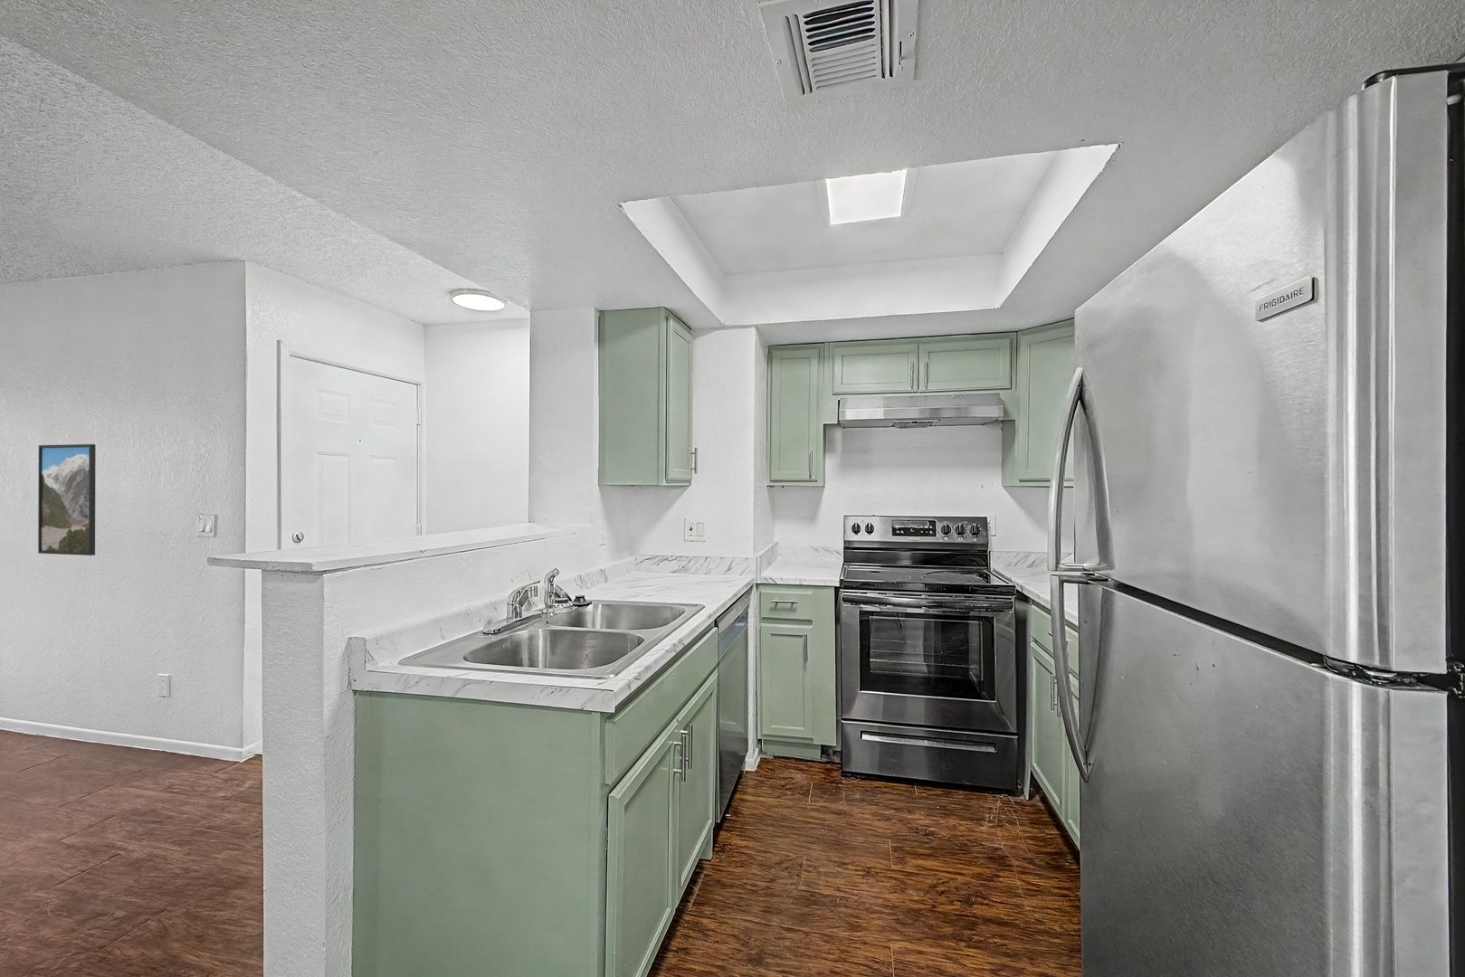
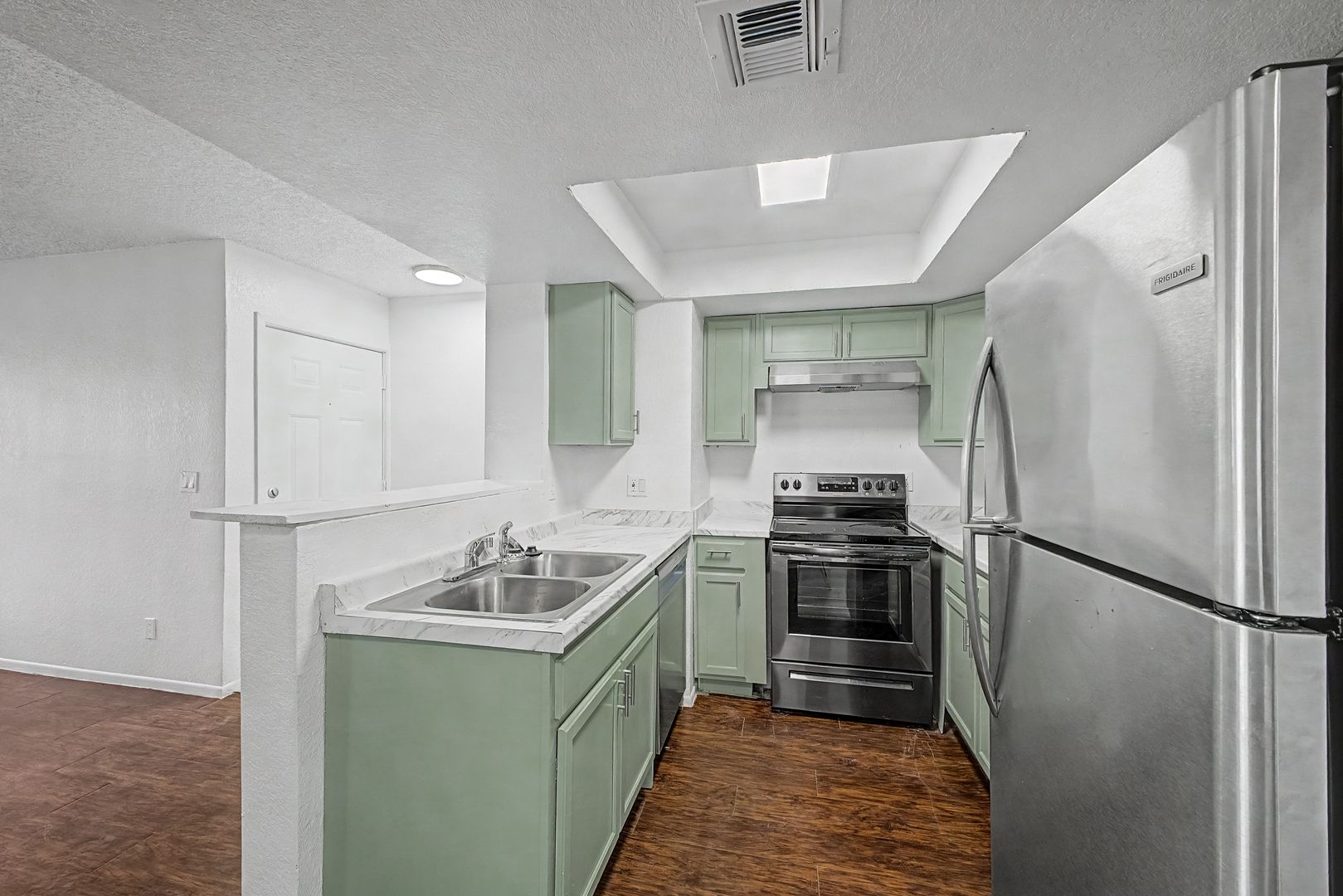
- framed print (67, 499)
